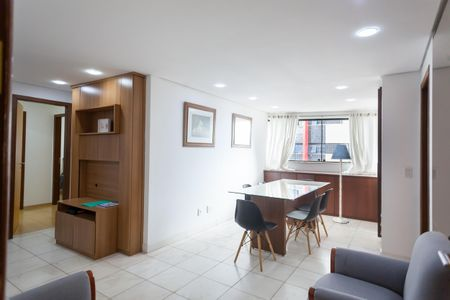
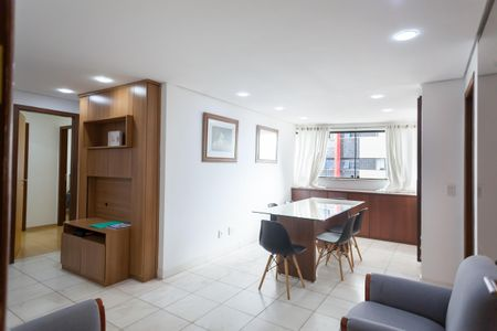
- floor lamp (340, 182)
